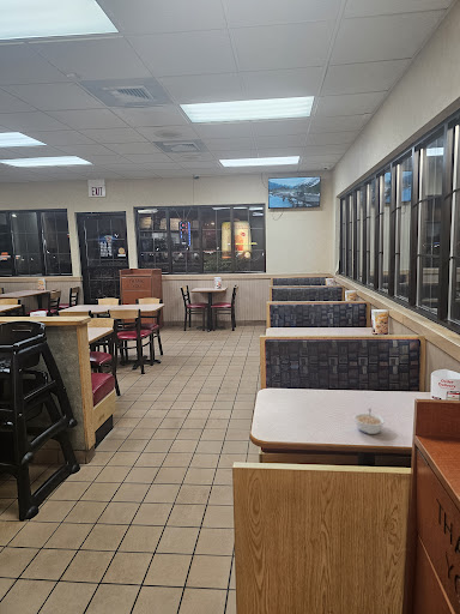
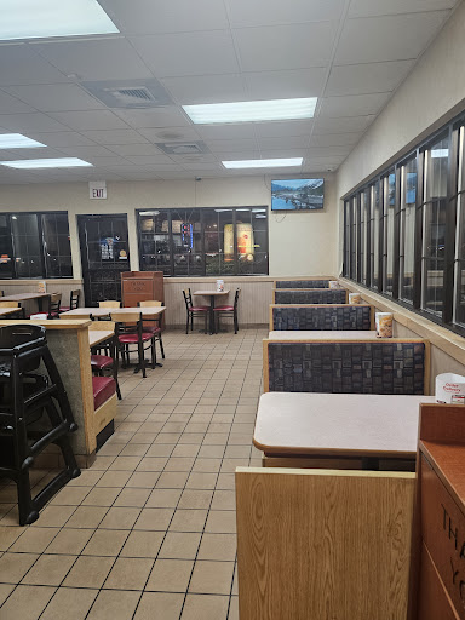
- legume (368, 422)
